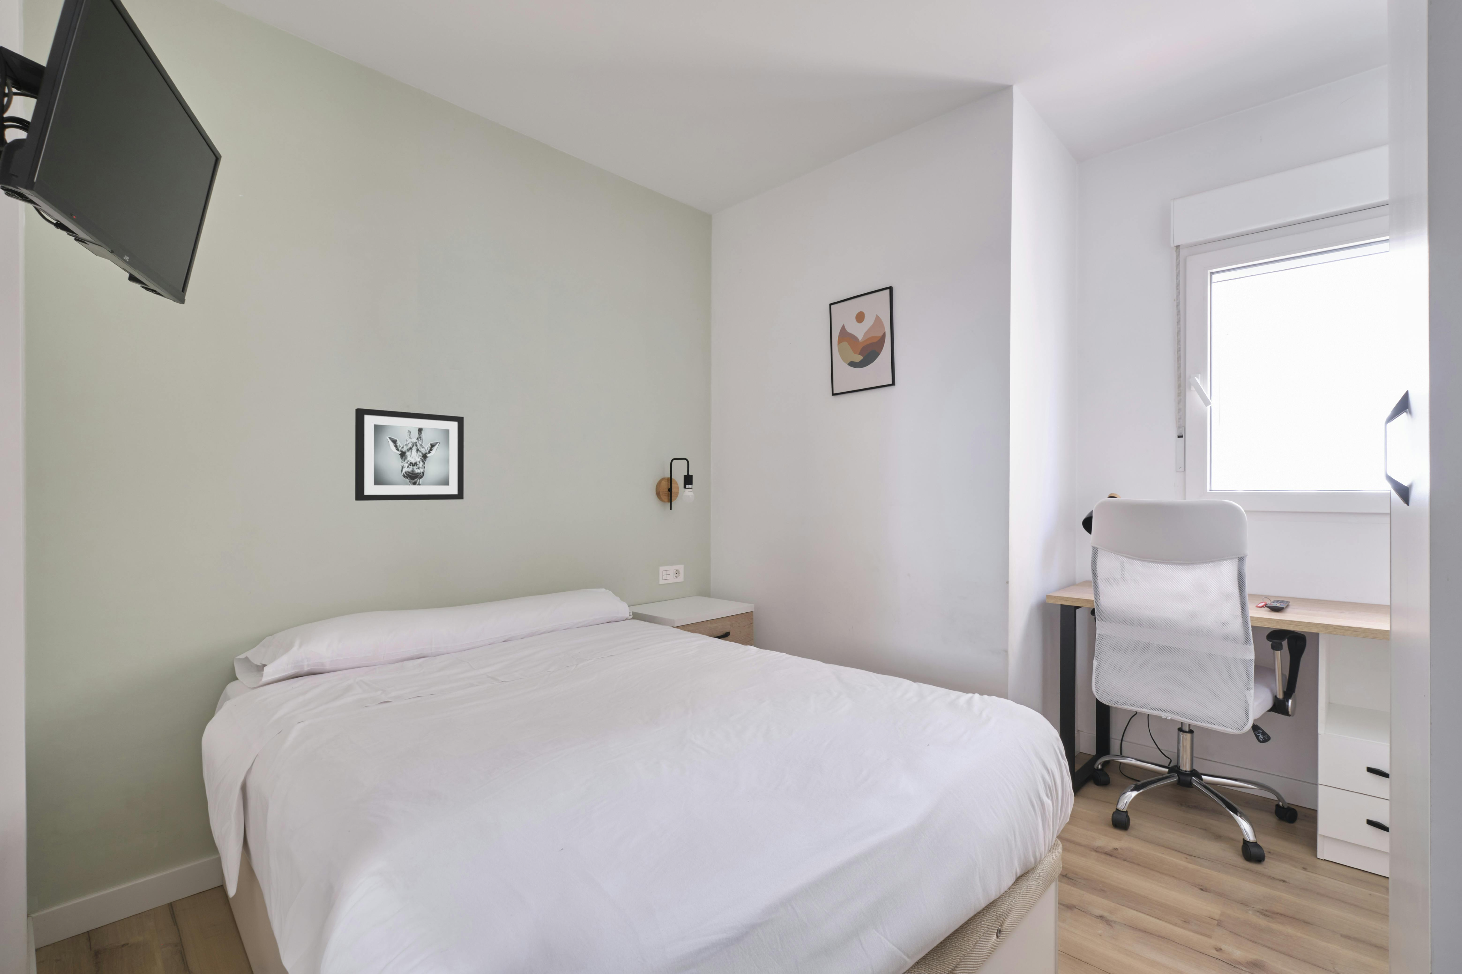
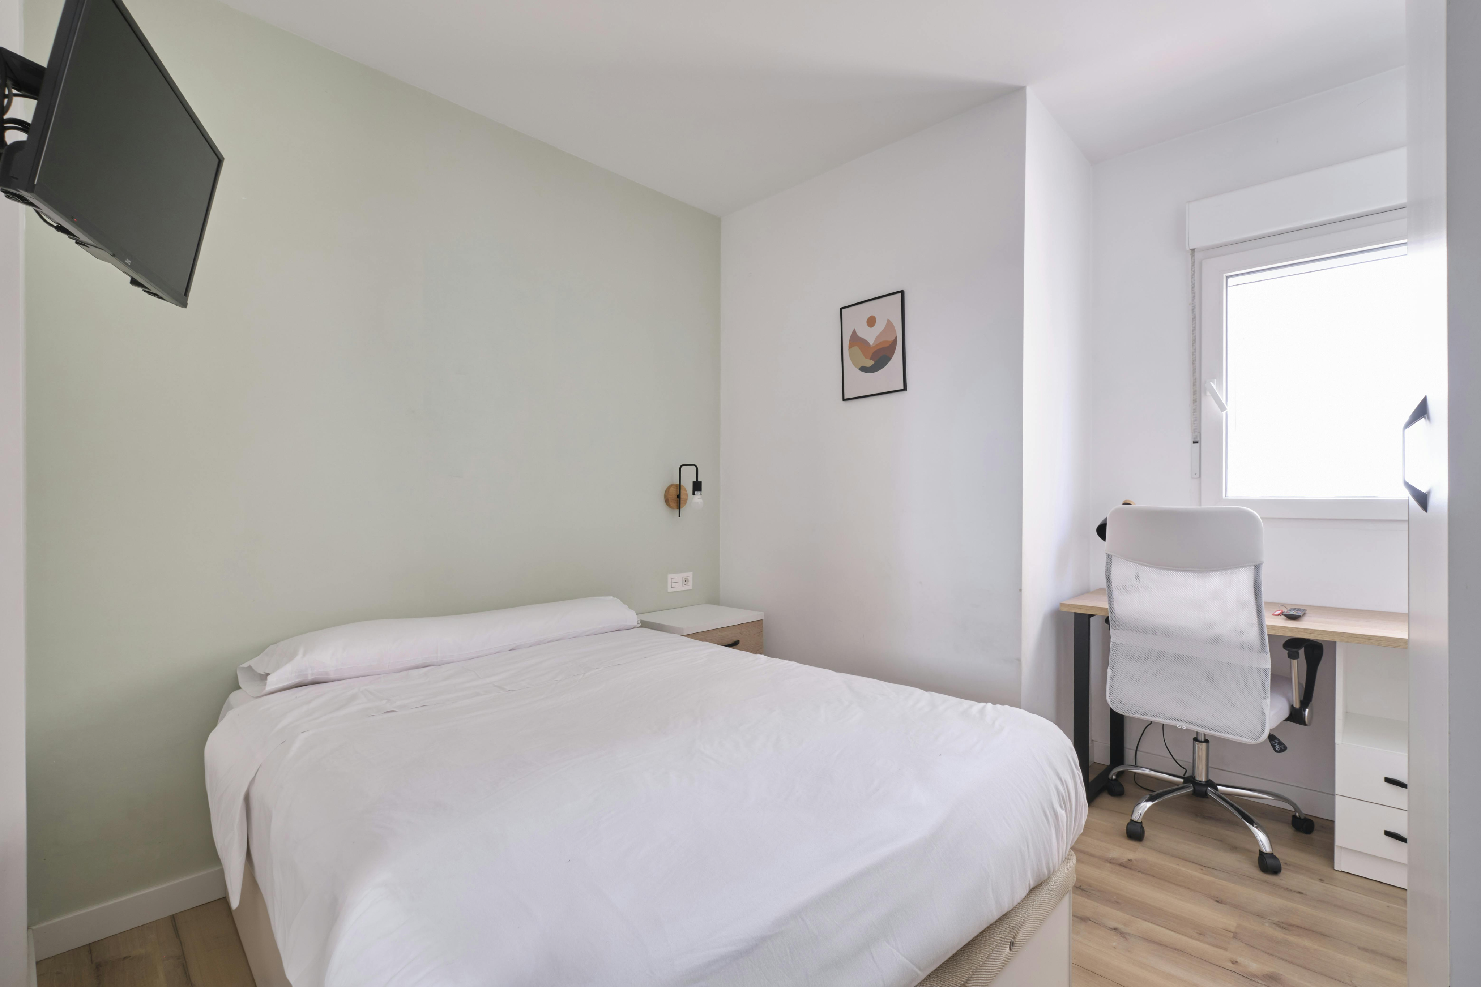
- wall art (412, 457)
